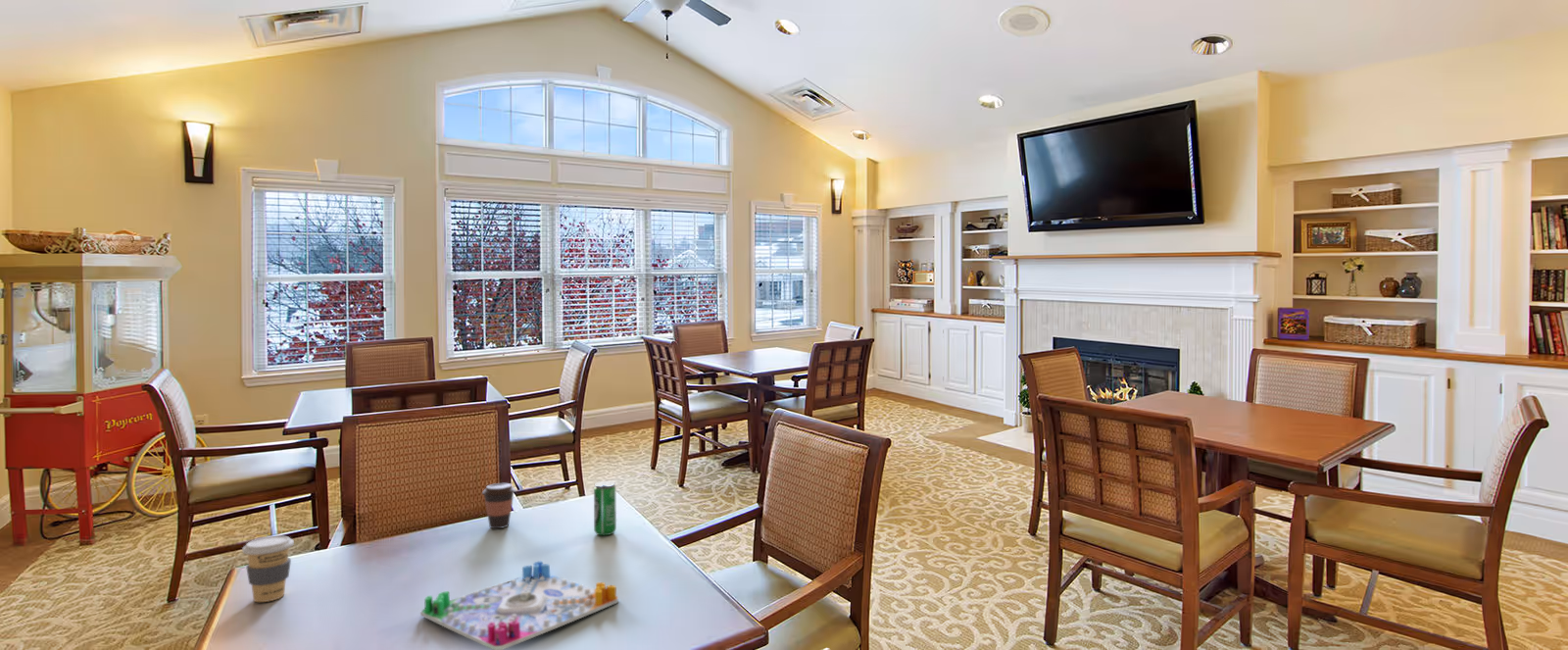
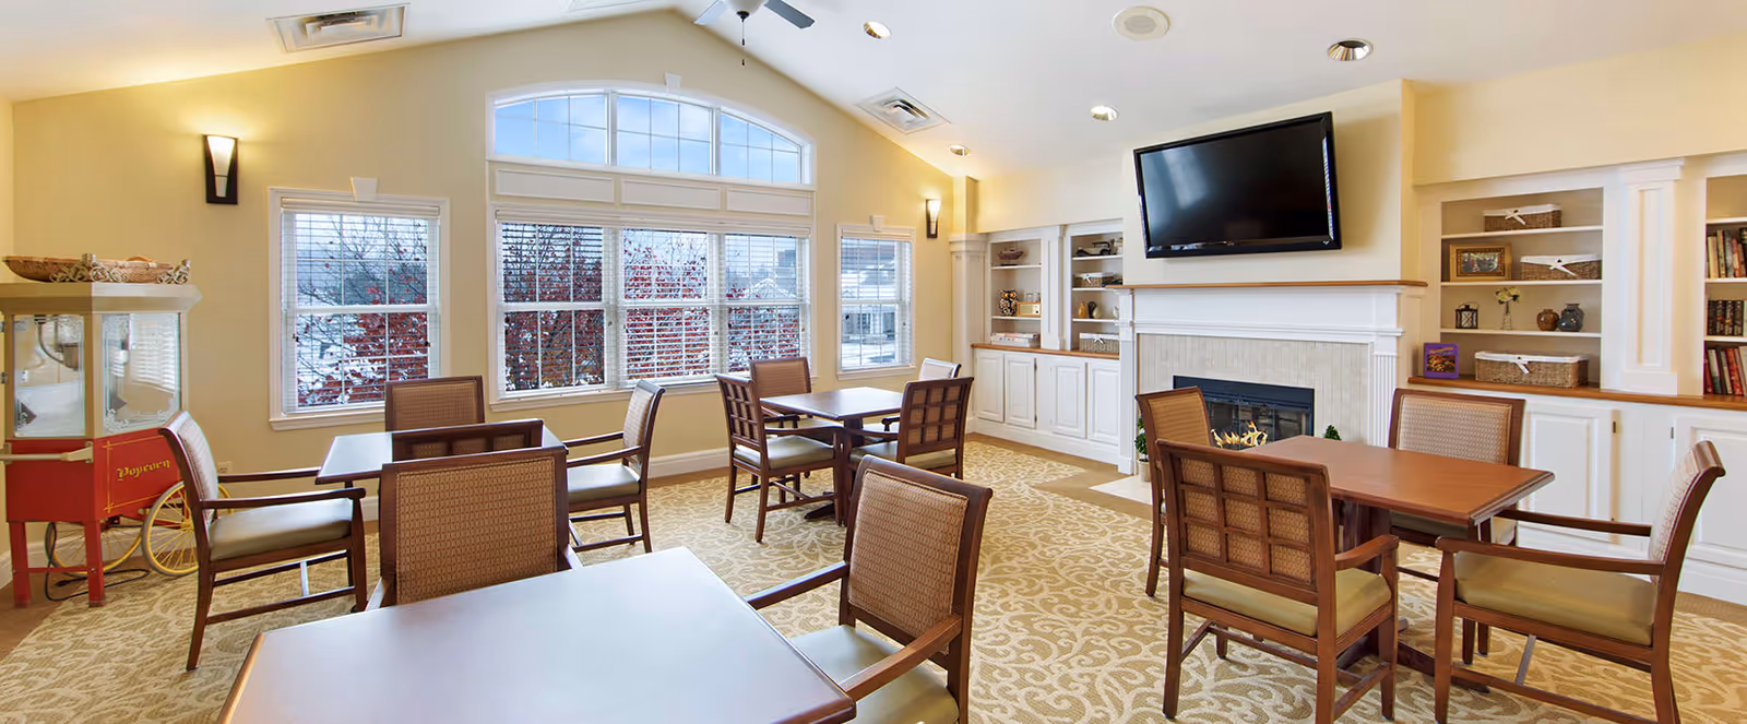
- coffee cup (269, 569)
- beverage can (605, 508)
- coffee cup (499, 506)
- board game (521, 599)
